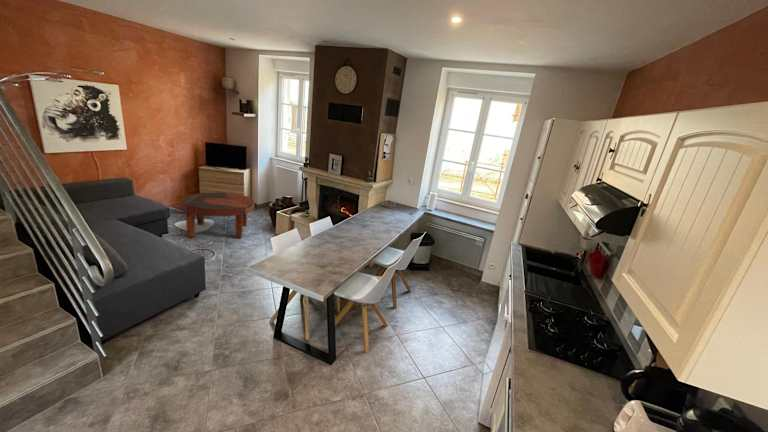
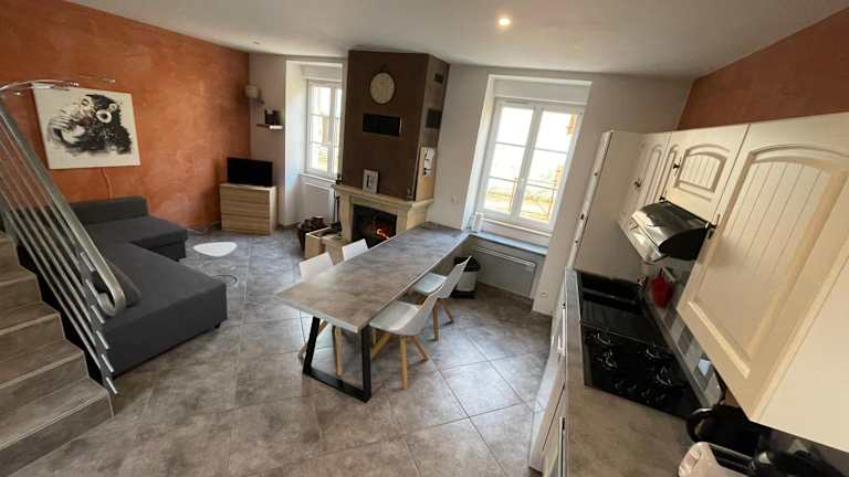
- coffee table (220, 215)
